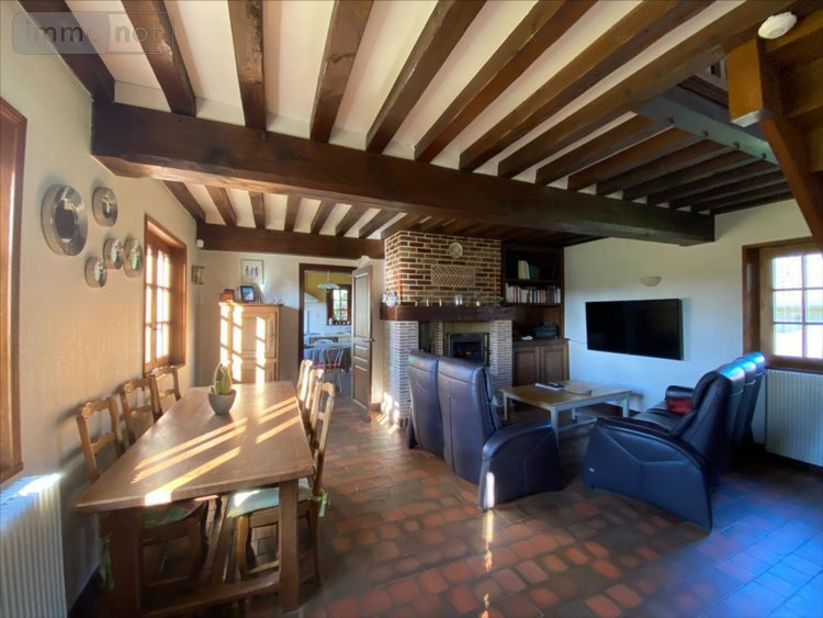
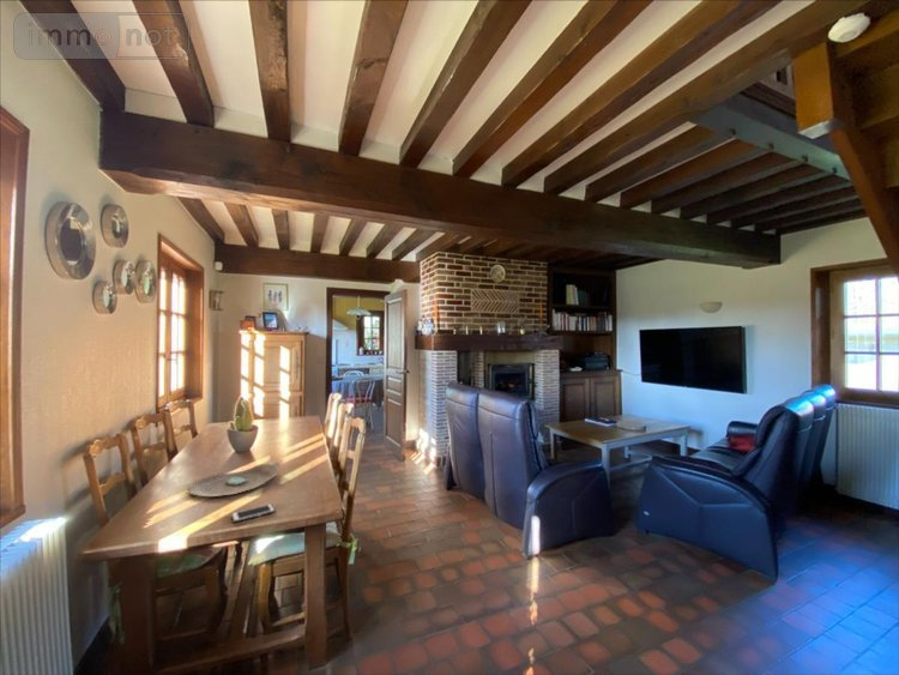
+ cell phone (253, 512)
+ decorative bowl (236, 477)
